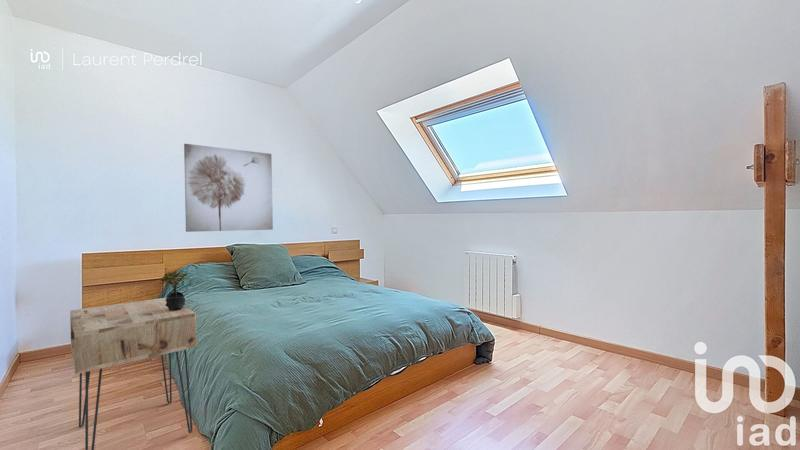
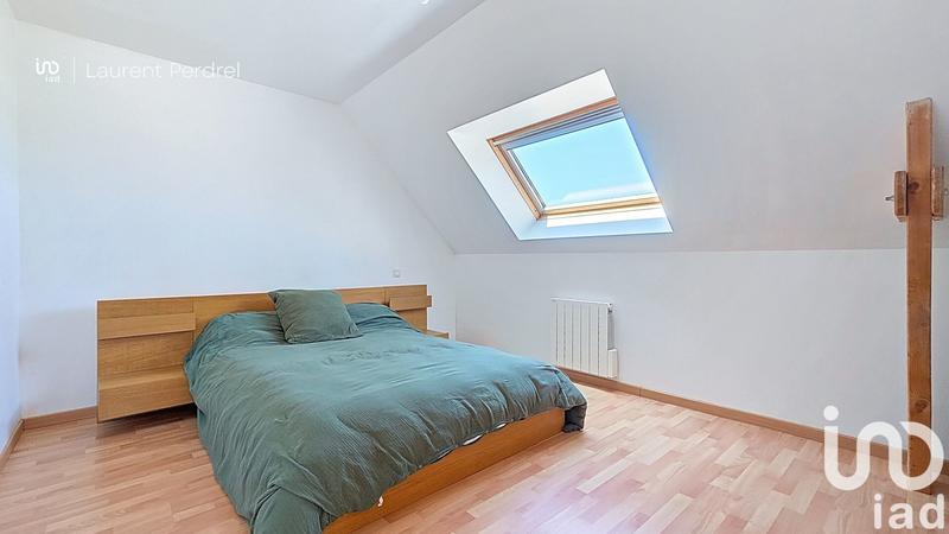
- wall art (231, 190)
- nightstand (131, 361)
- succulent plant (174, 289)
